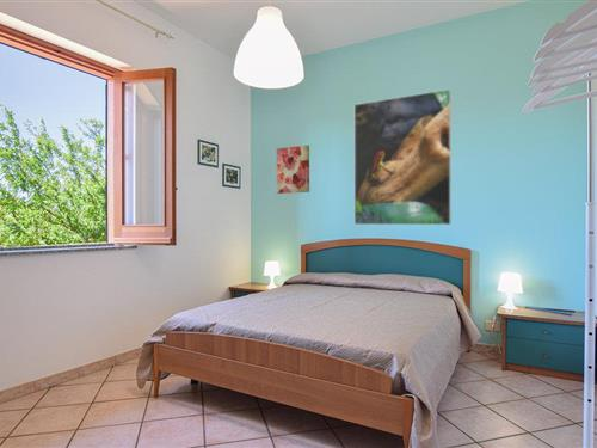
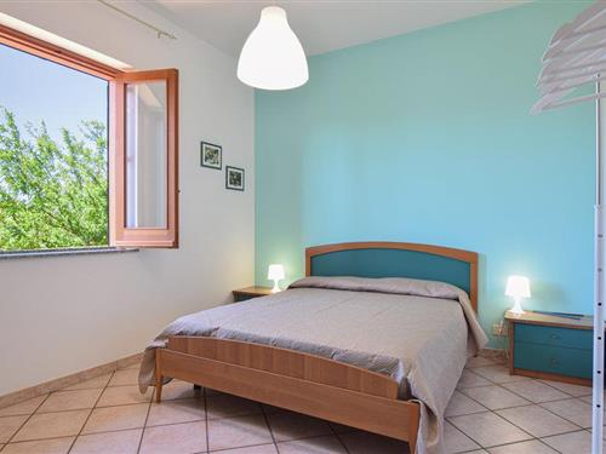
- wall art (293, 170)
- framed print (399, 160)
